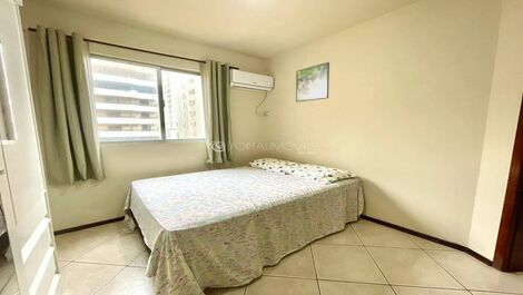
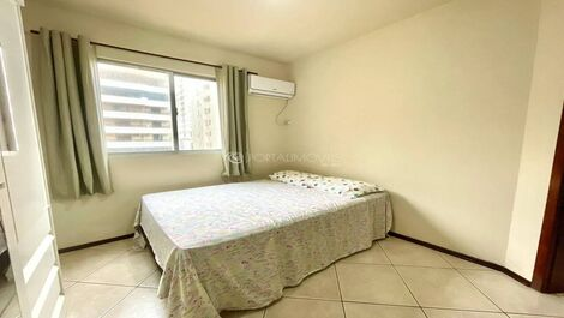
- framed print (310, 83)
